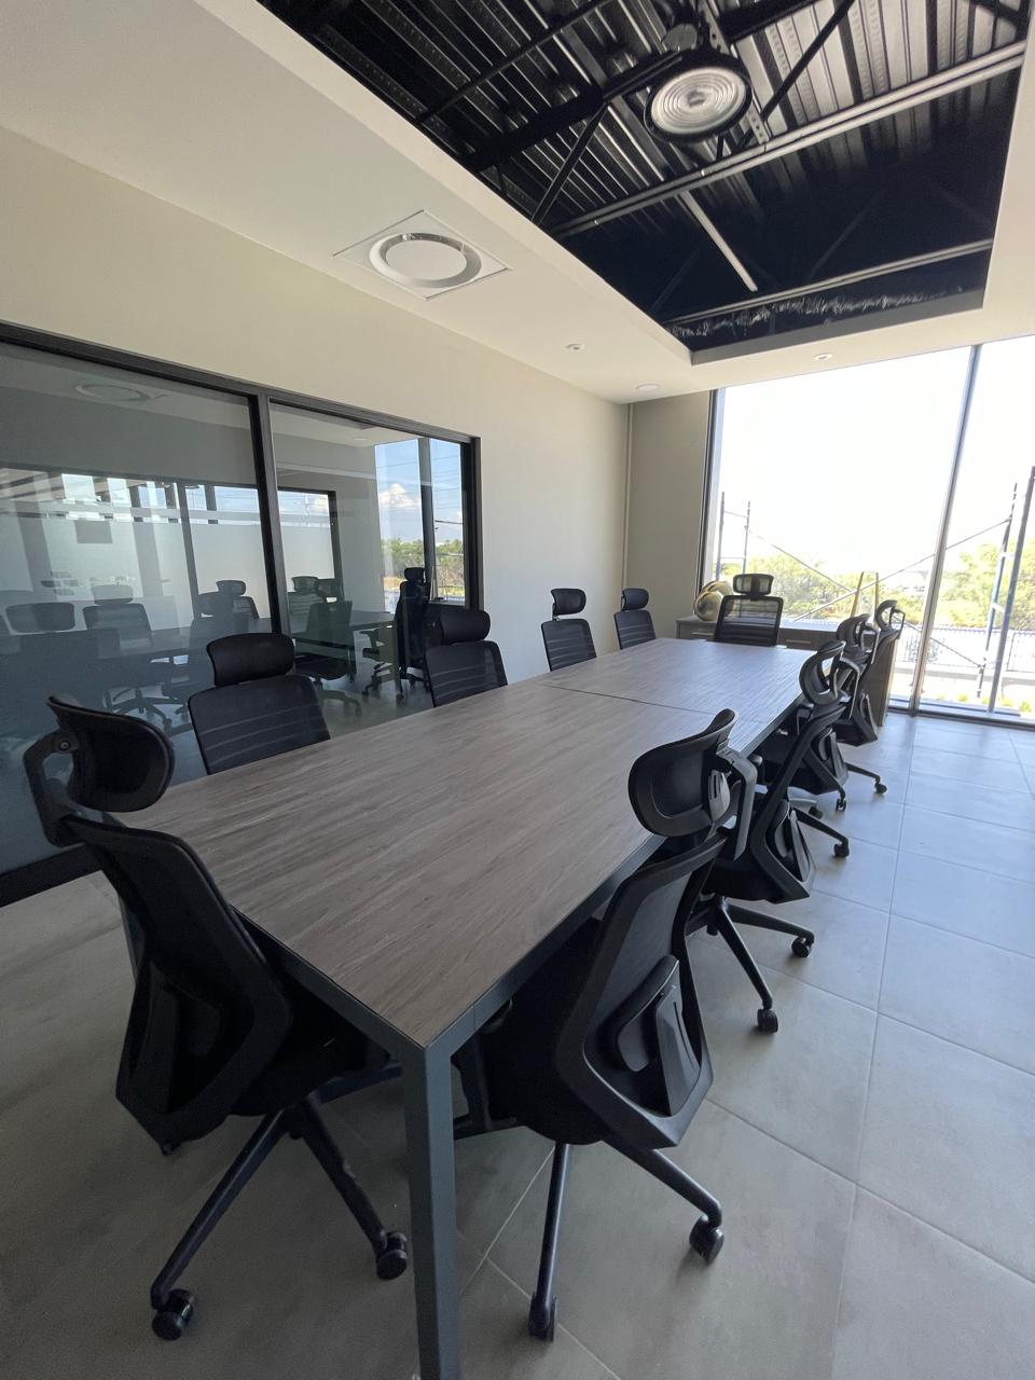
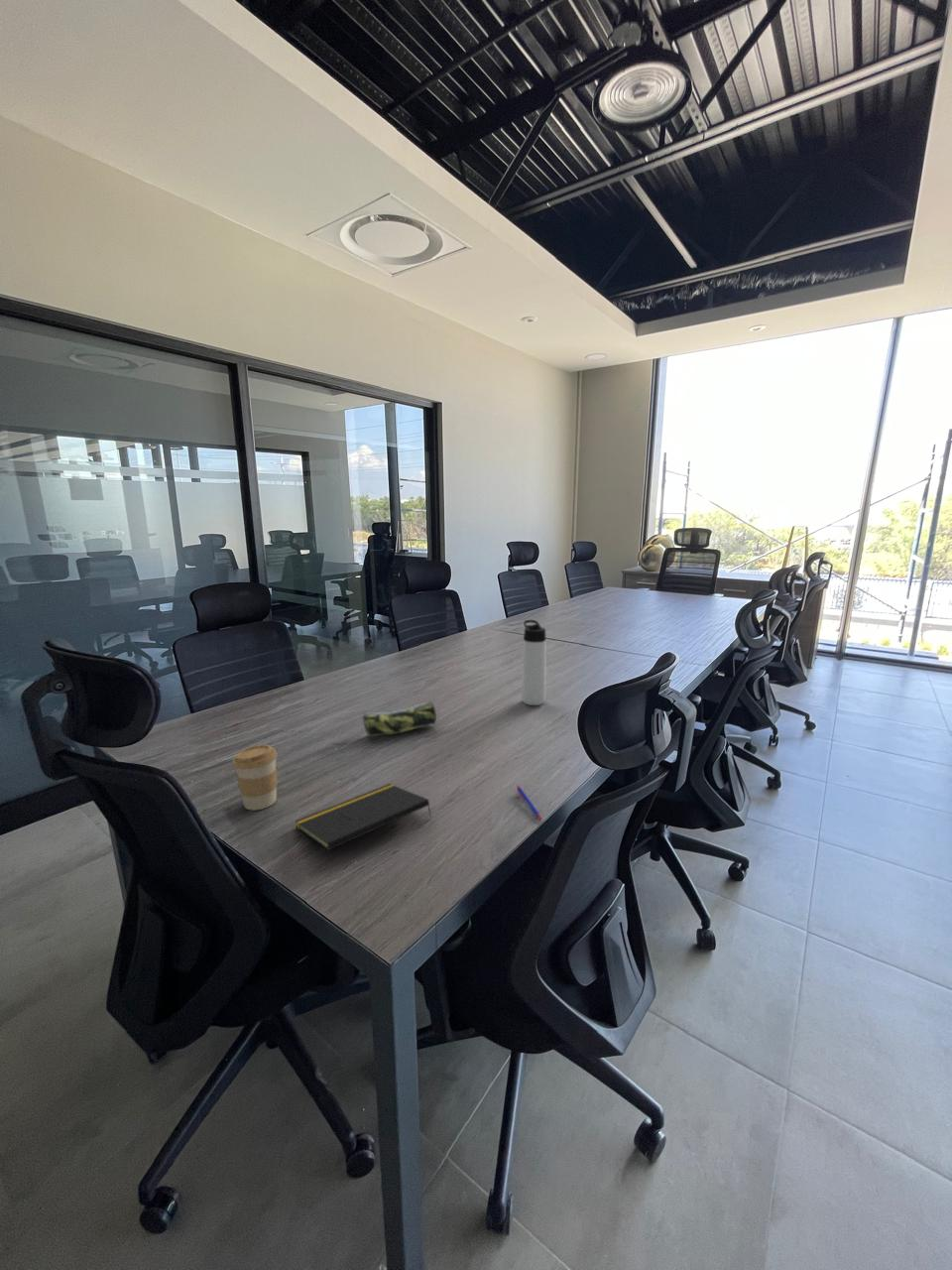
+ pen (529, 802)
+ pencil case (398, 719)
+ coffee cup (257, 776)
+ notepad (362, 813)
+ thermos bottle (533, 662)
